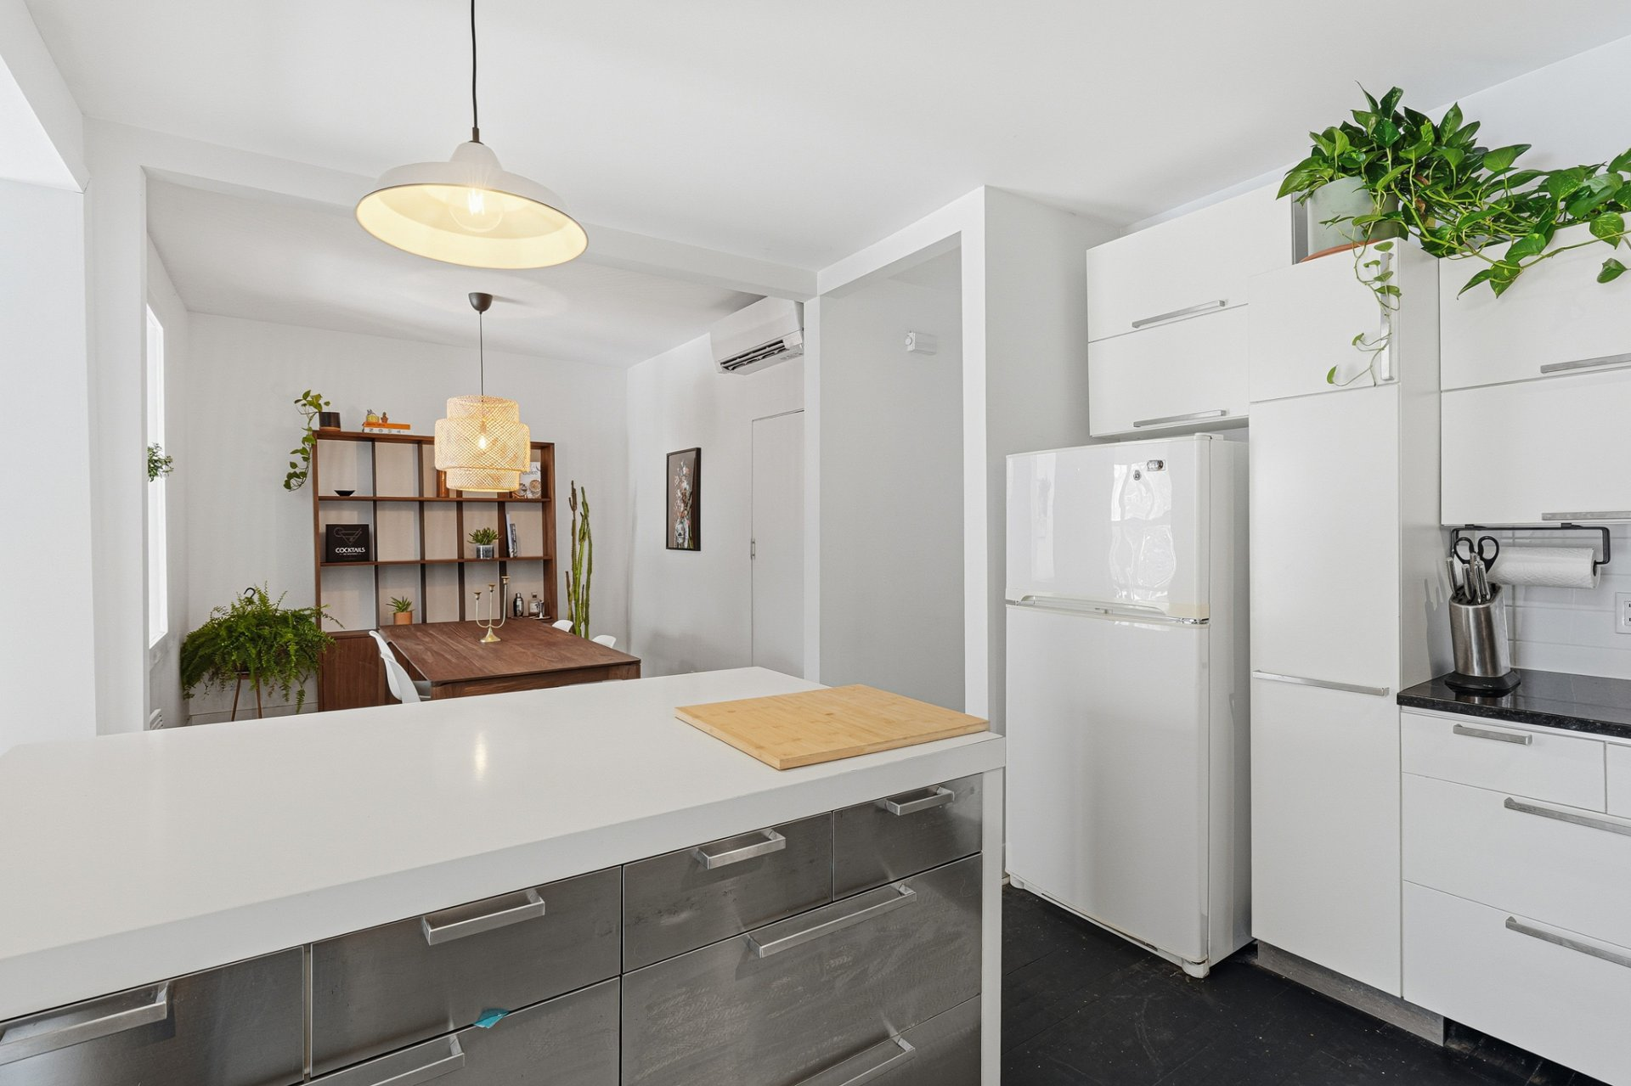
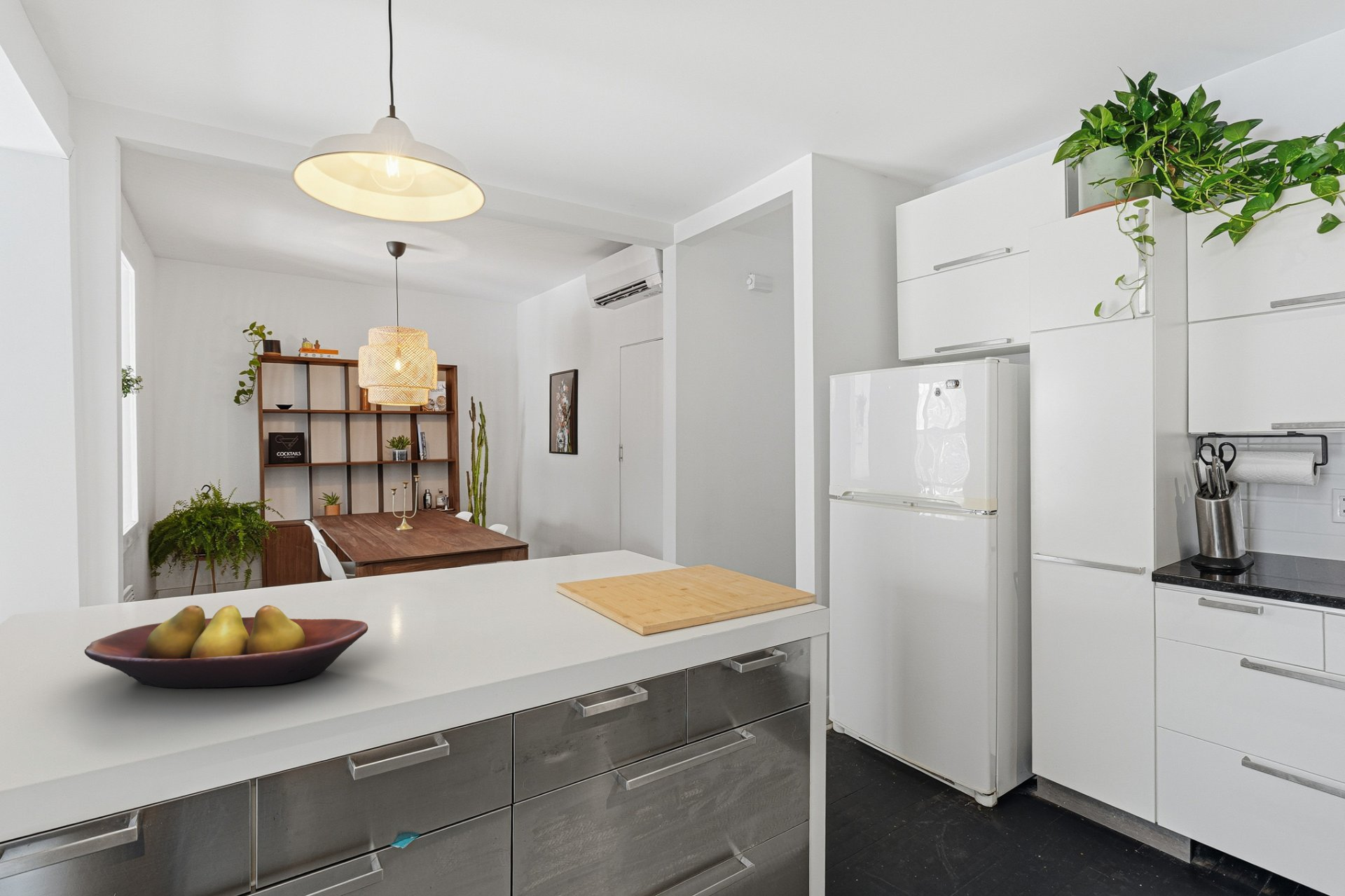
+ fruit bowl (233, 638)
